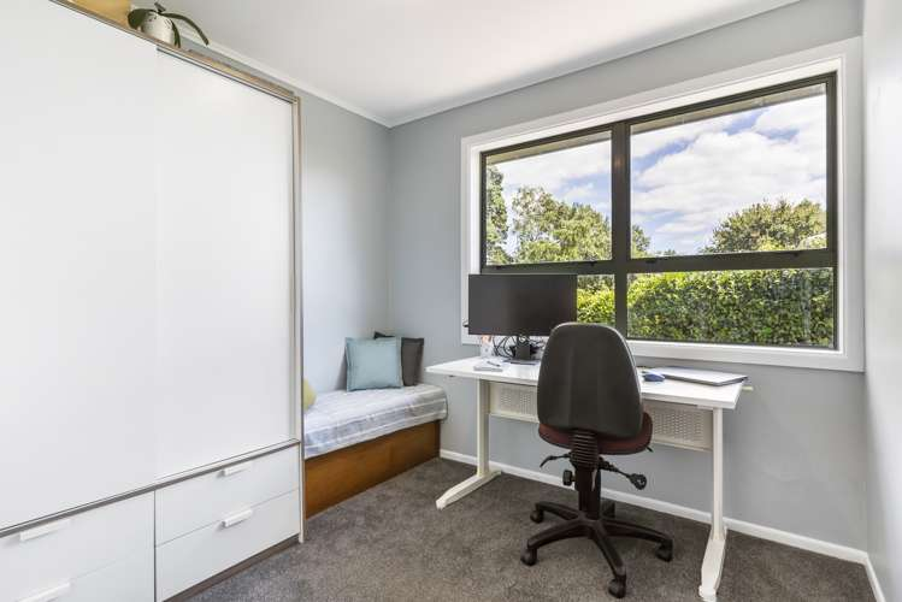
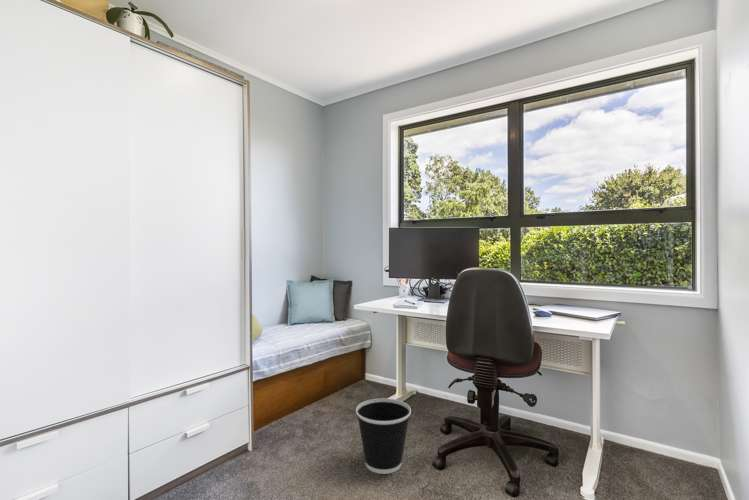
+ wastebasket (383, 436)
